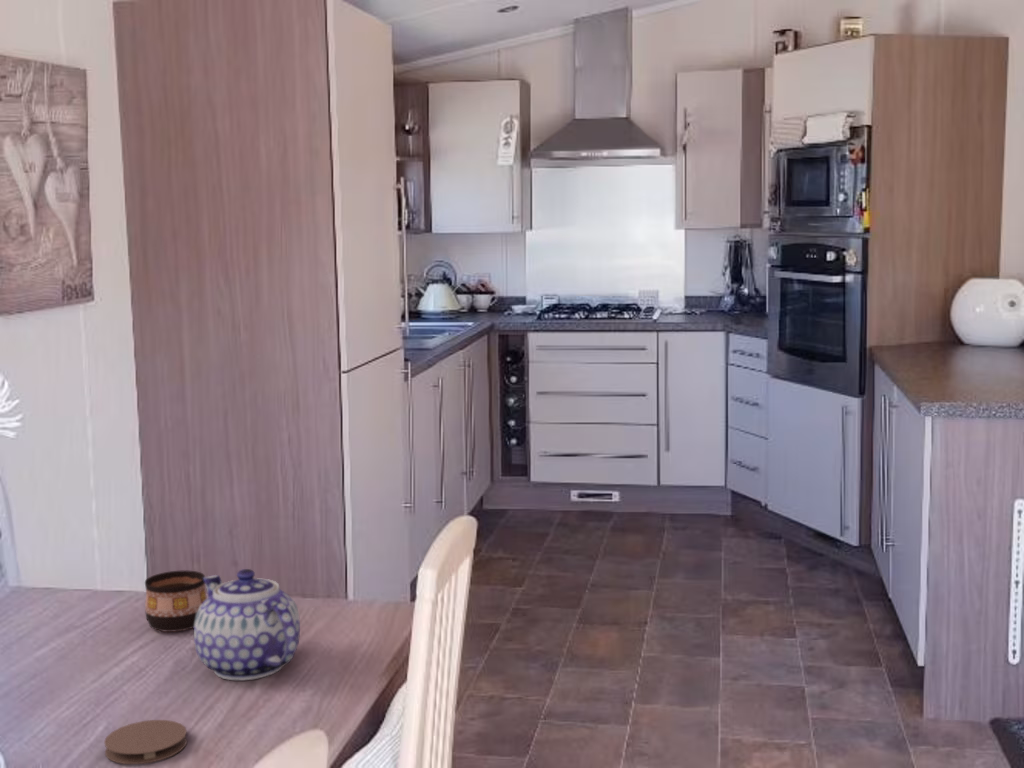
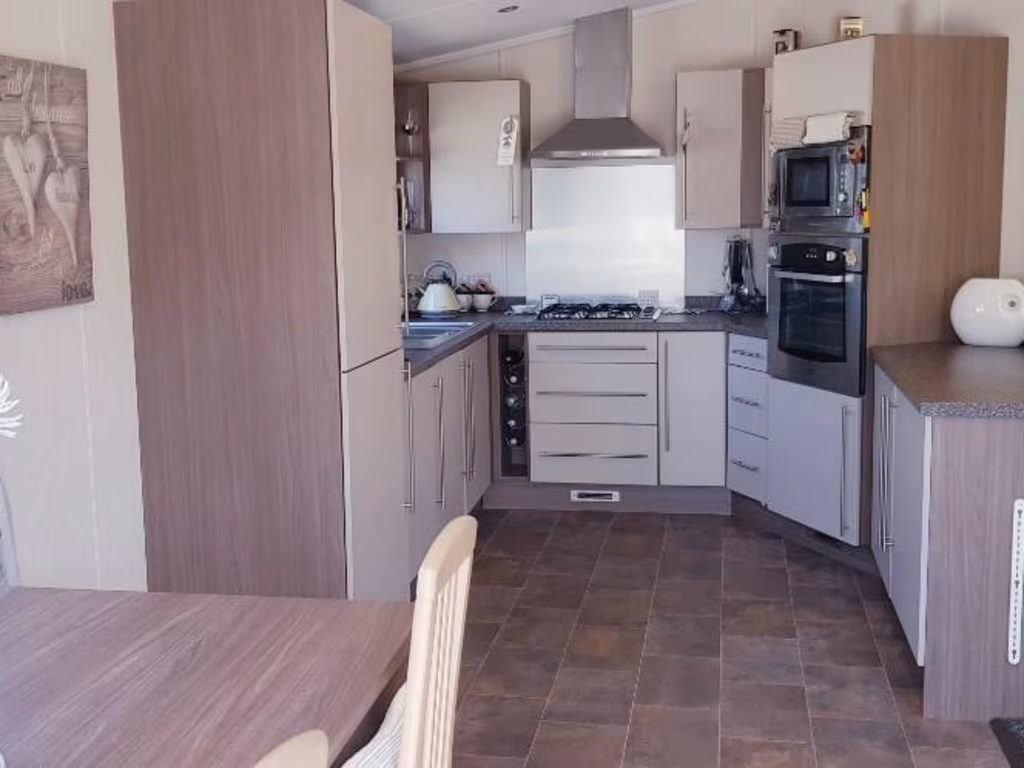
- teapot (247, 618)
- coaster (146, 741)
- cup (179, 600)
